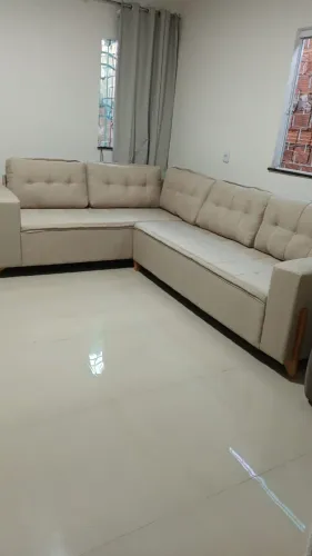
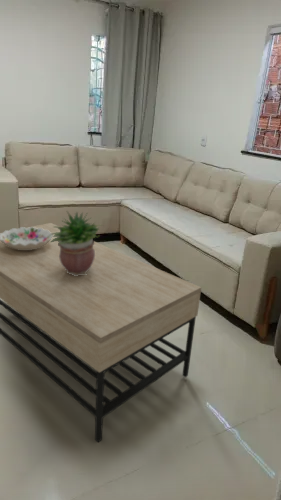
+ decorative bowl (26, 239)
+ coffee table (68, 306)
+ potted plant (76, 242)
